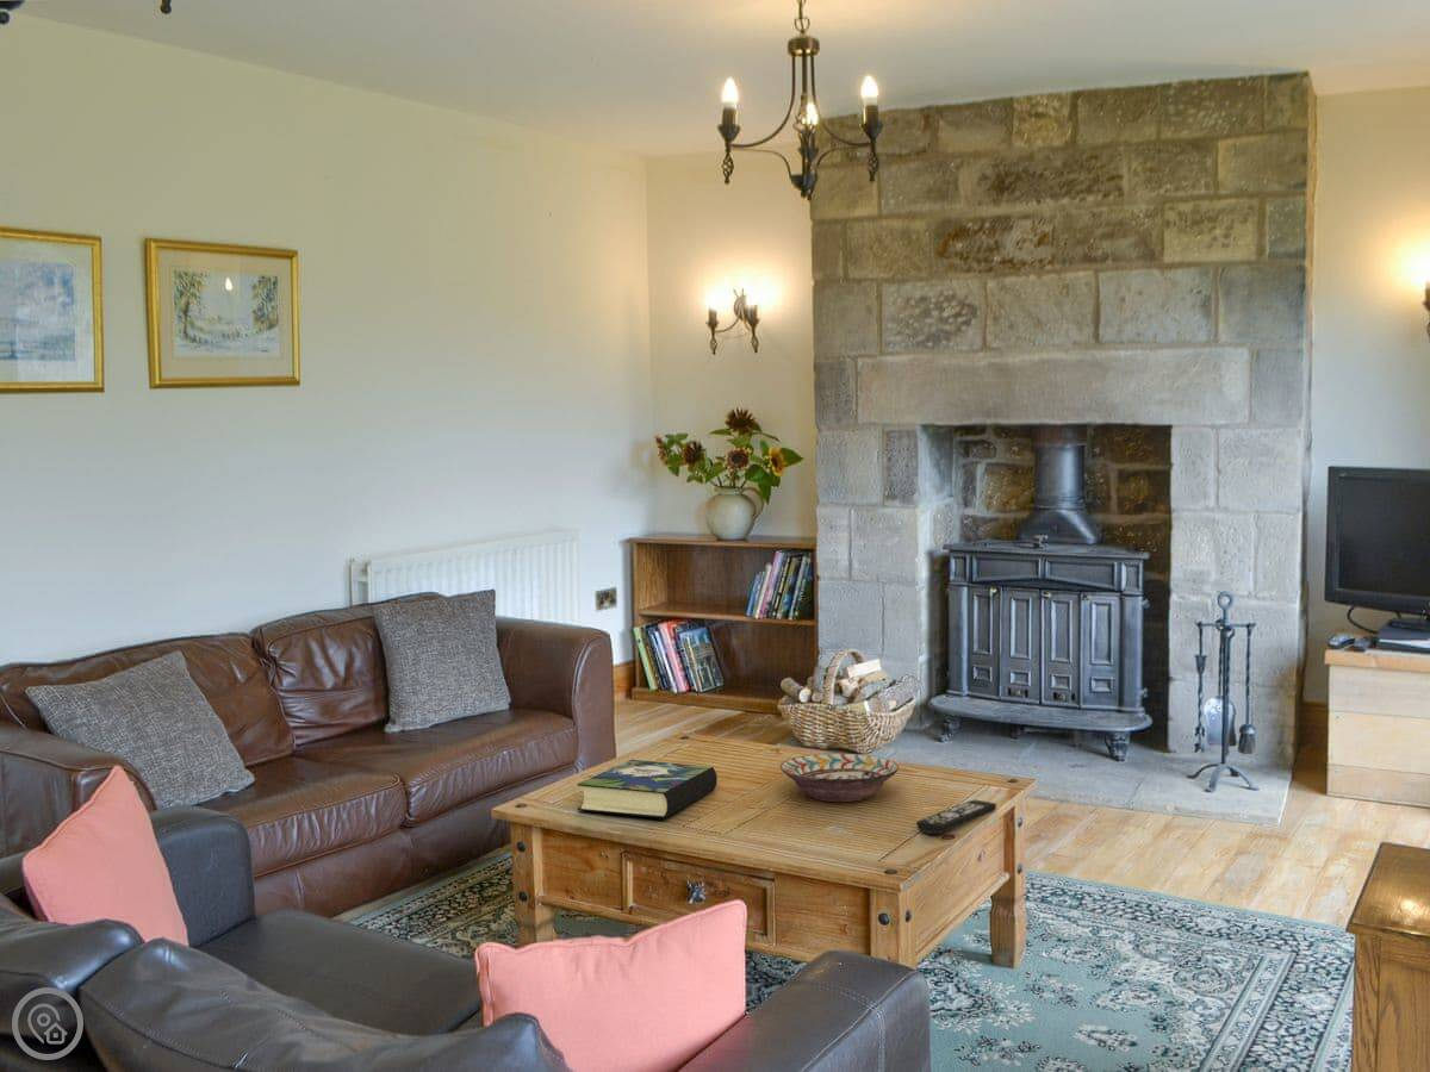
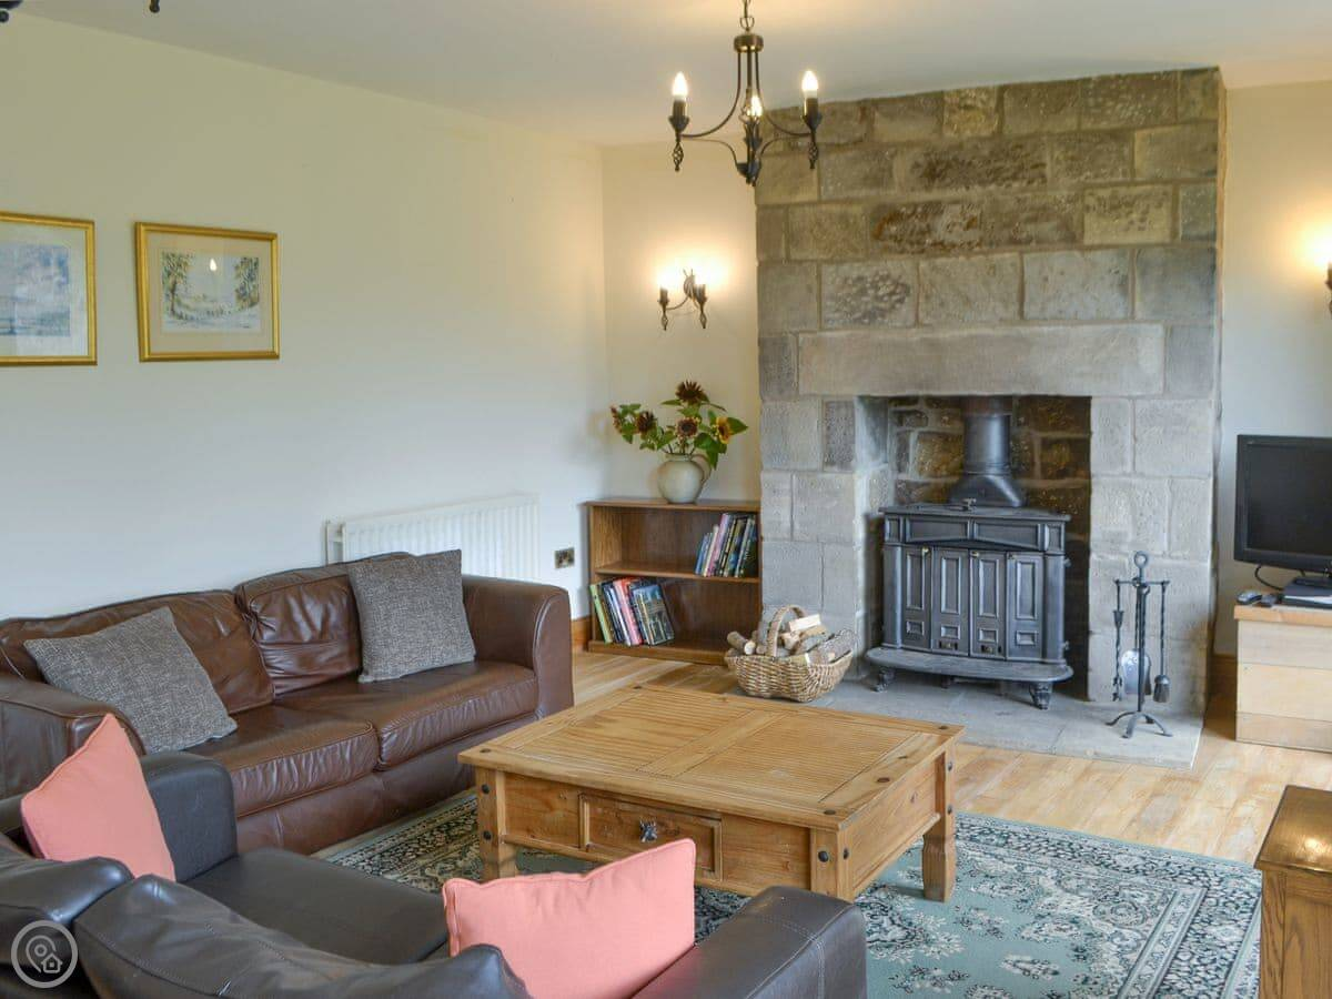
- remote control (957, 816)
- decorative bowl (839, 780)
- book (648, 787)
